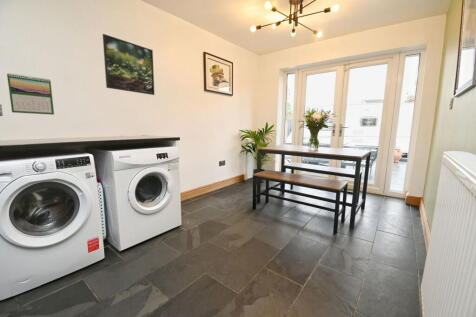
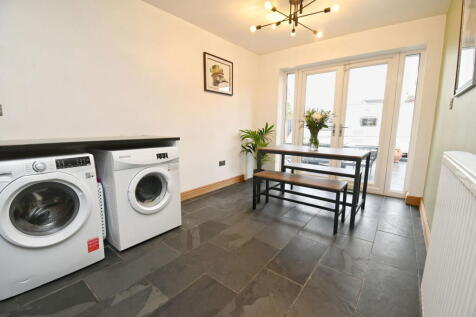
- calendar (31, 94)
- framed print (131, 67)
